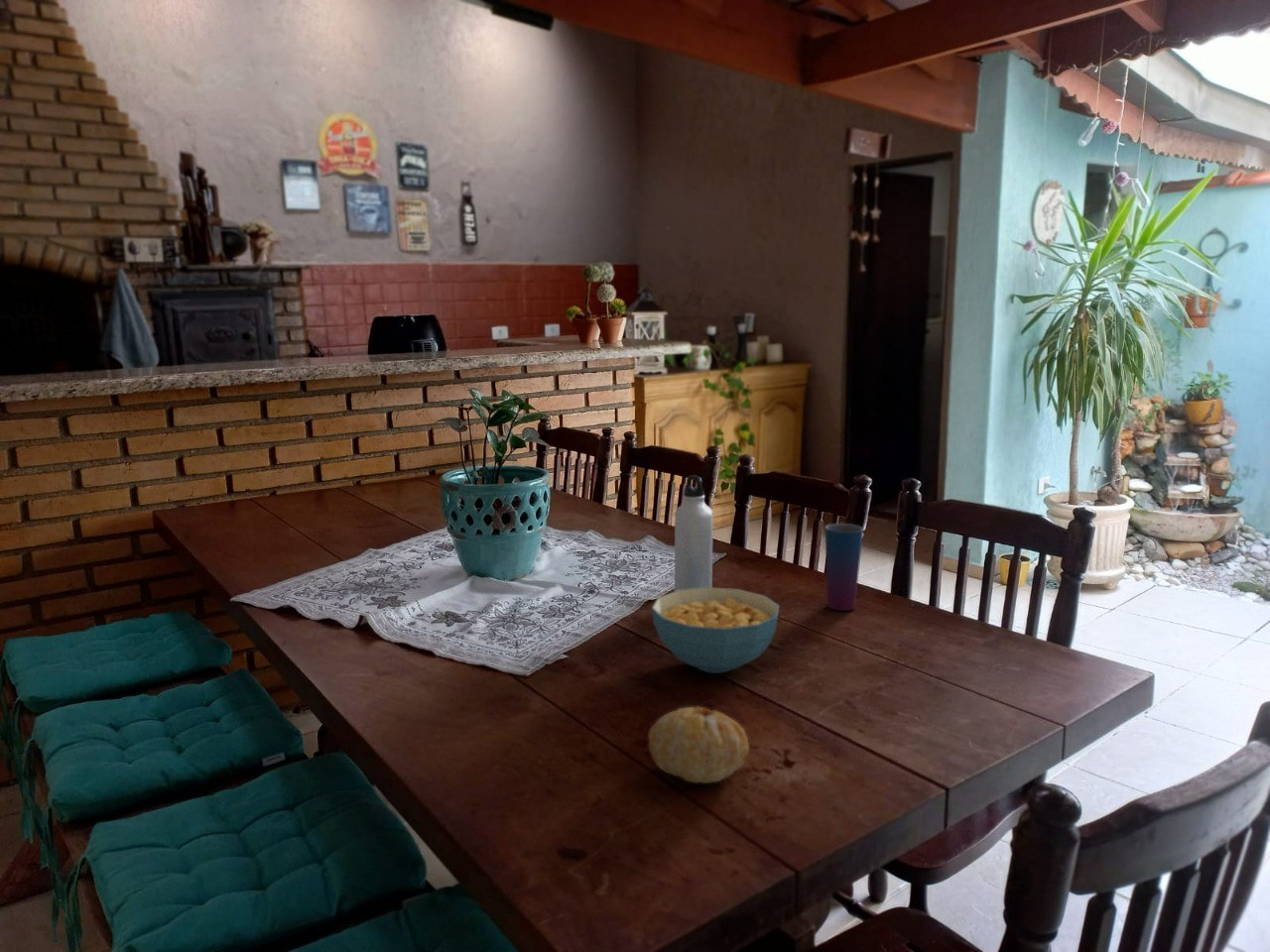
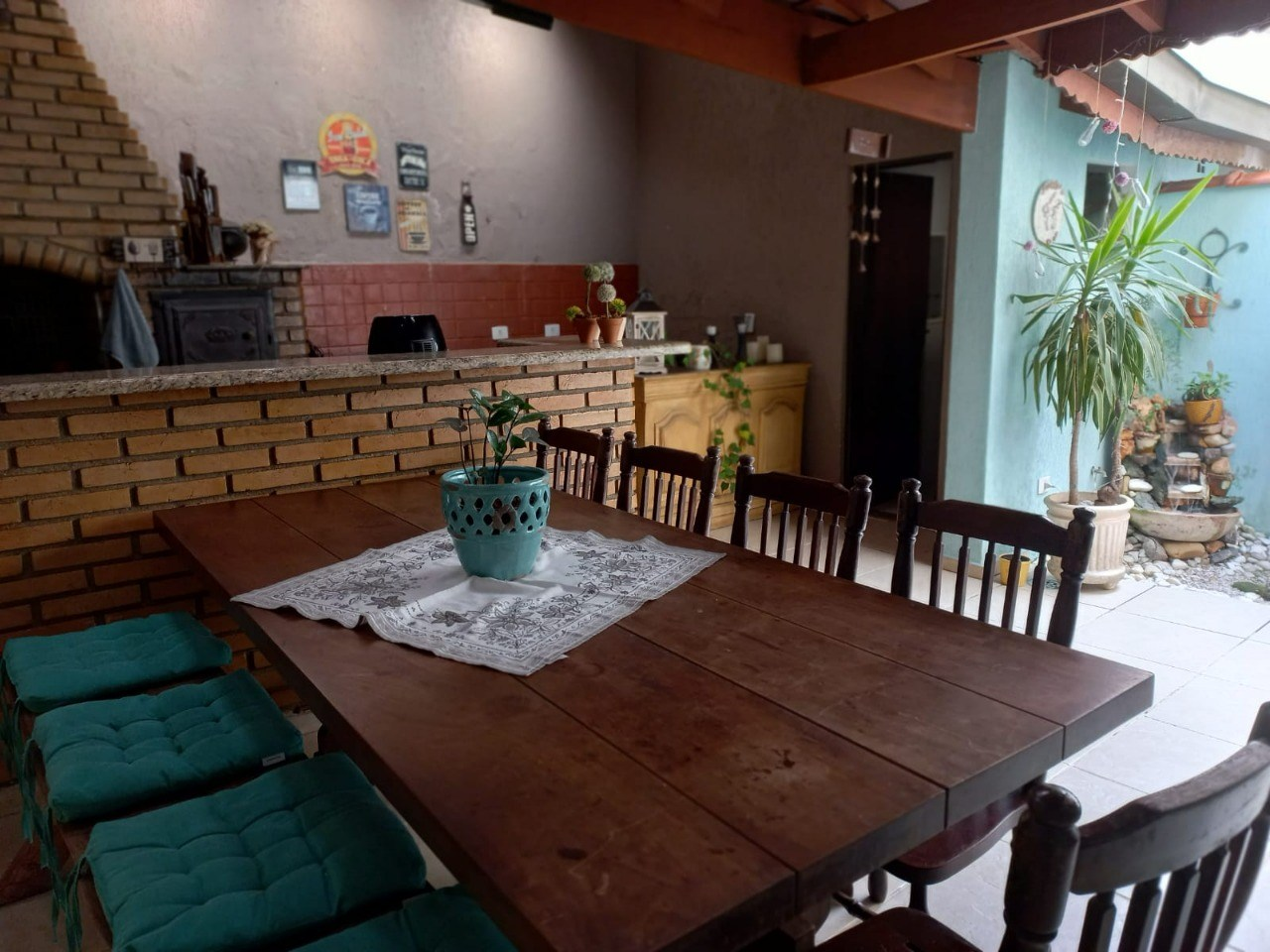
- cereal bowl (714, 636)
- cup (842, 567)
- fruit (698, 742)
- water bottle (694, 542)
